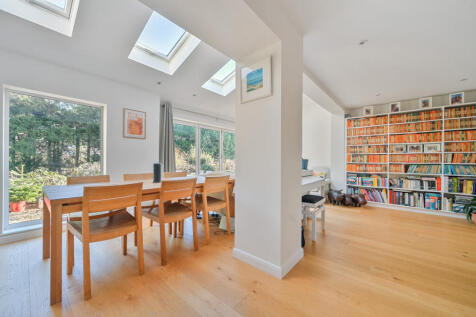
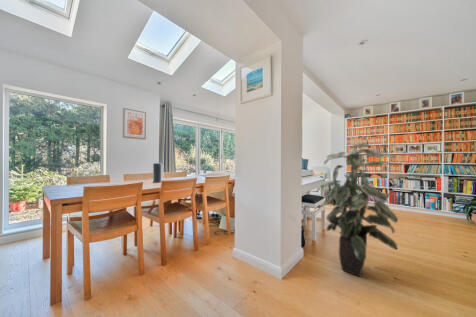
+ indoor plant (356, 209)
